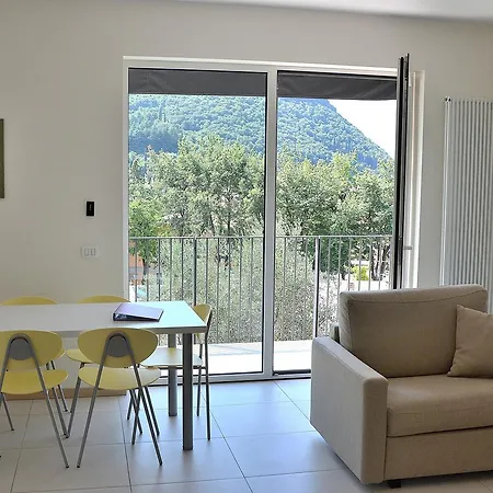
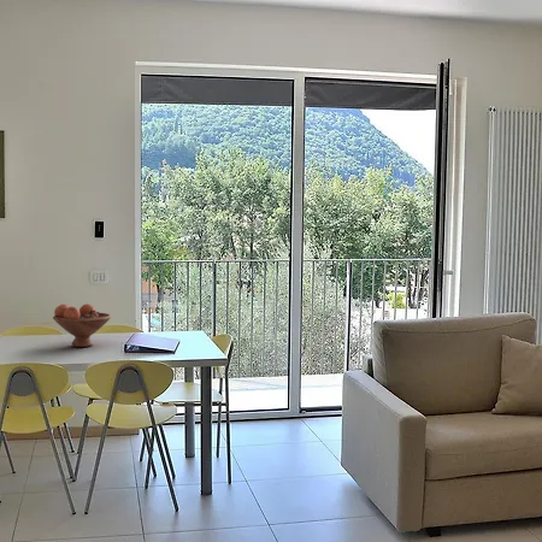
+ fruit bowl (82, 324)
